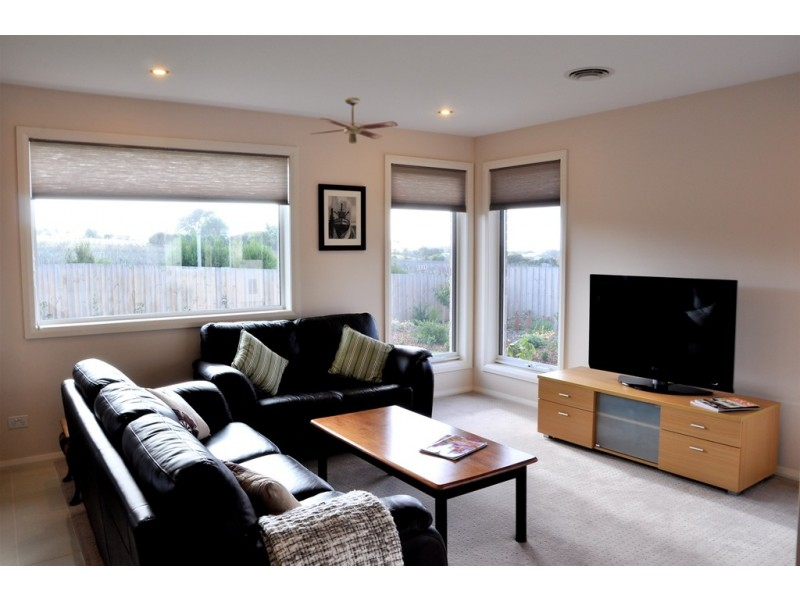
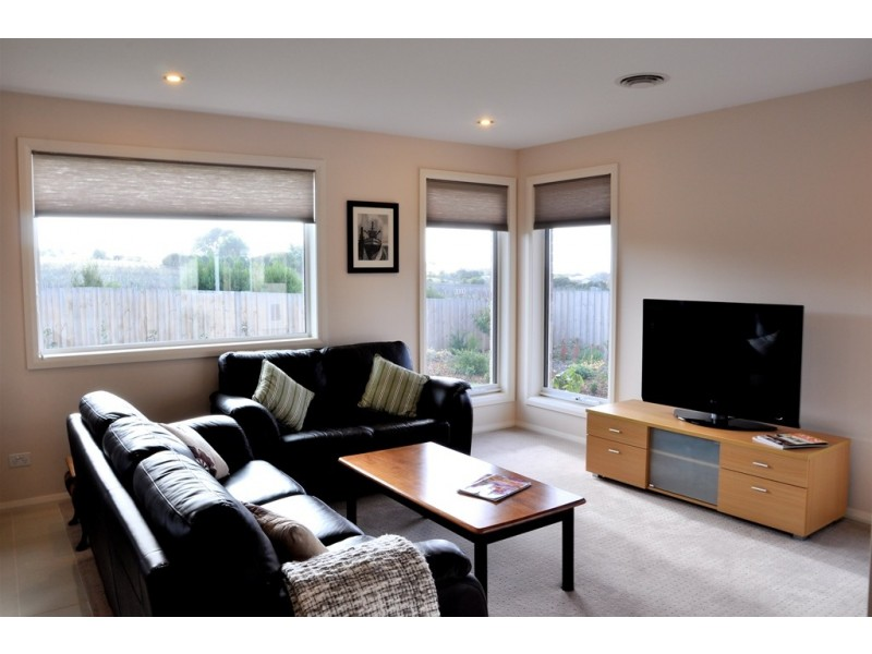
- ceiling fan (352, 121)
